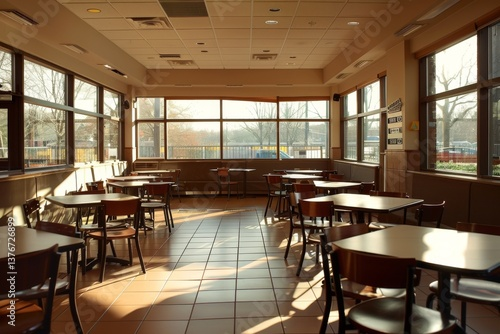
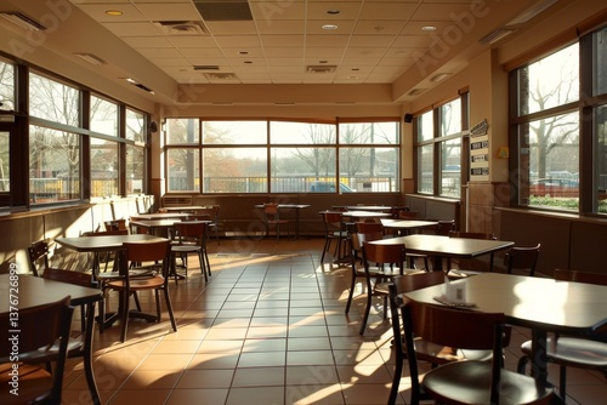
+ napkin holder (454, 287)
